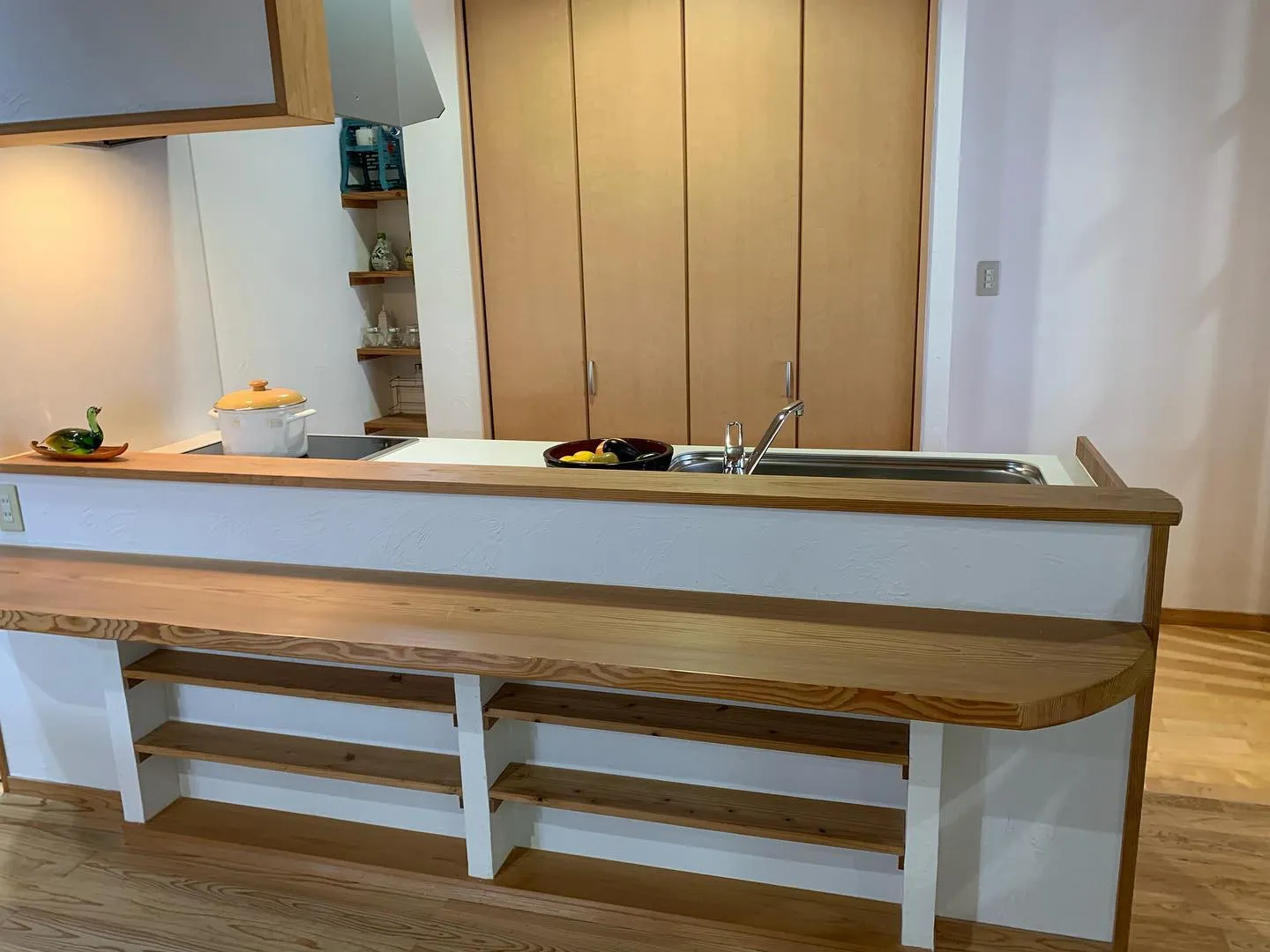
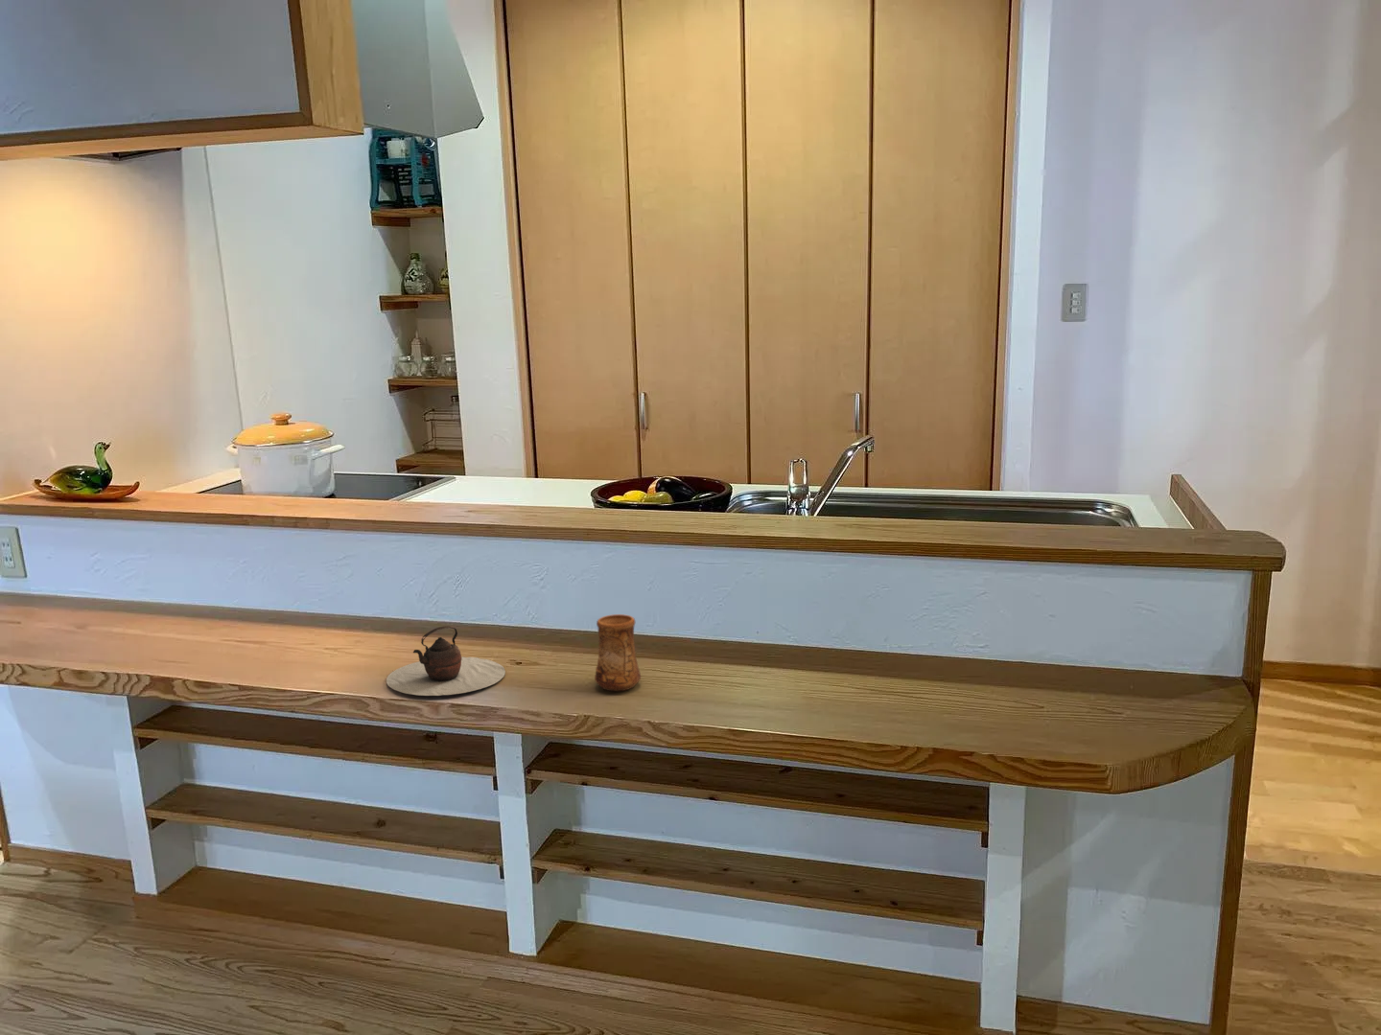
+ teapot (444, 651)
+ cup (617, 652)
